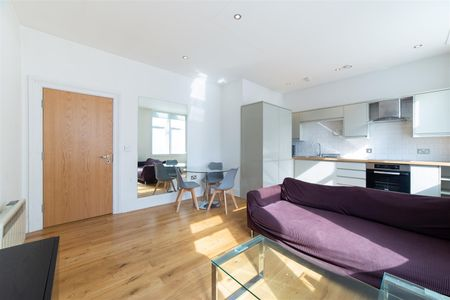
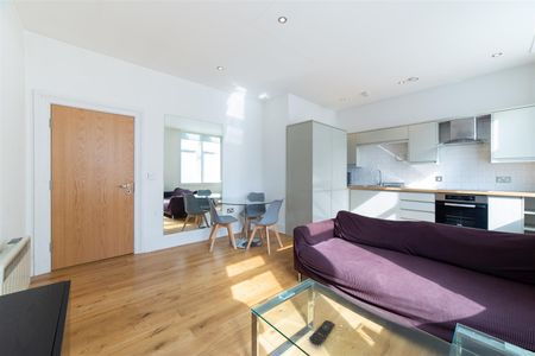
+ remote control (322, 331)
